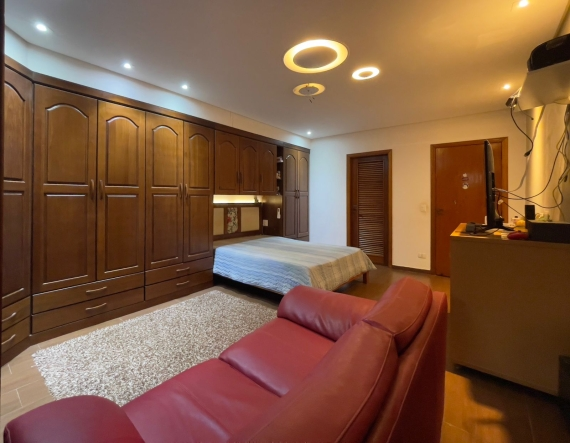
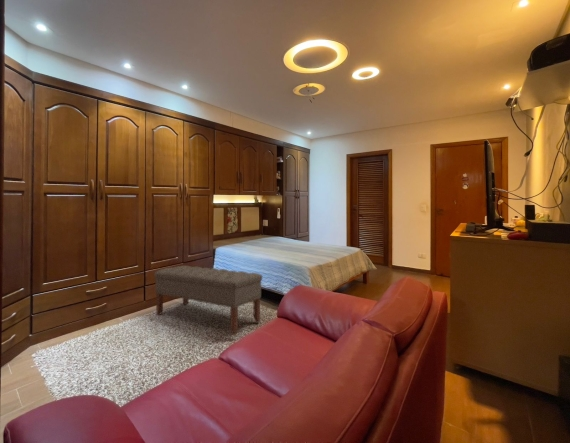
+ bench (206, 294)
